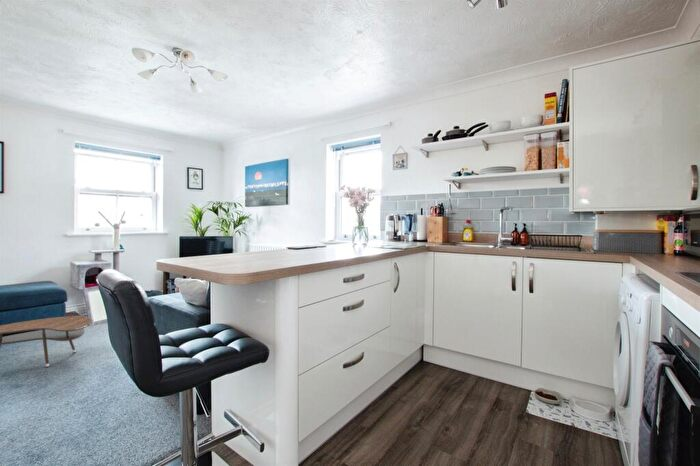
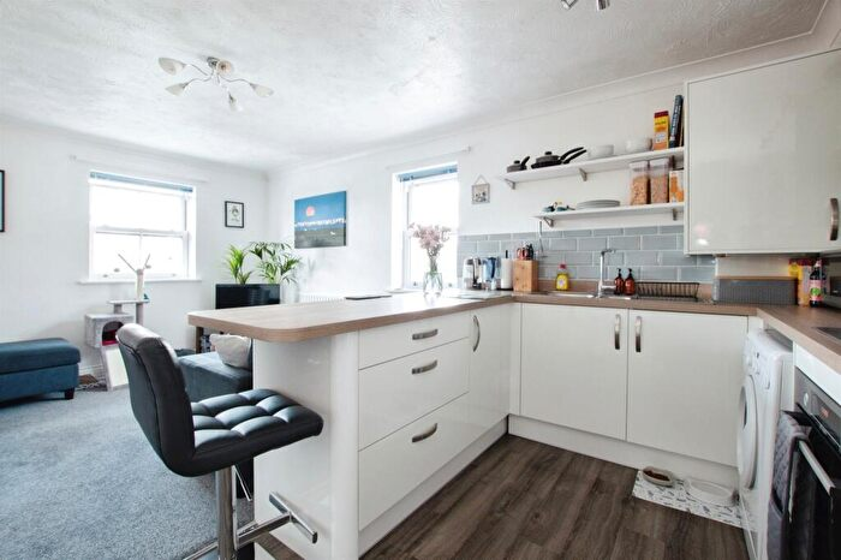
- side table (46, 344)
